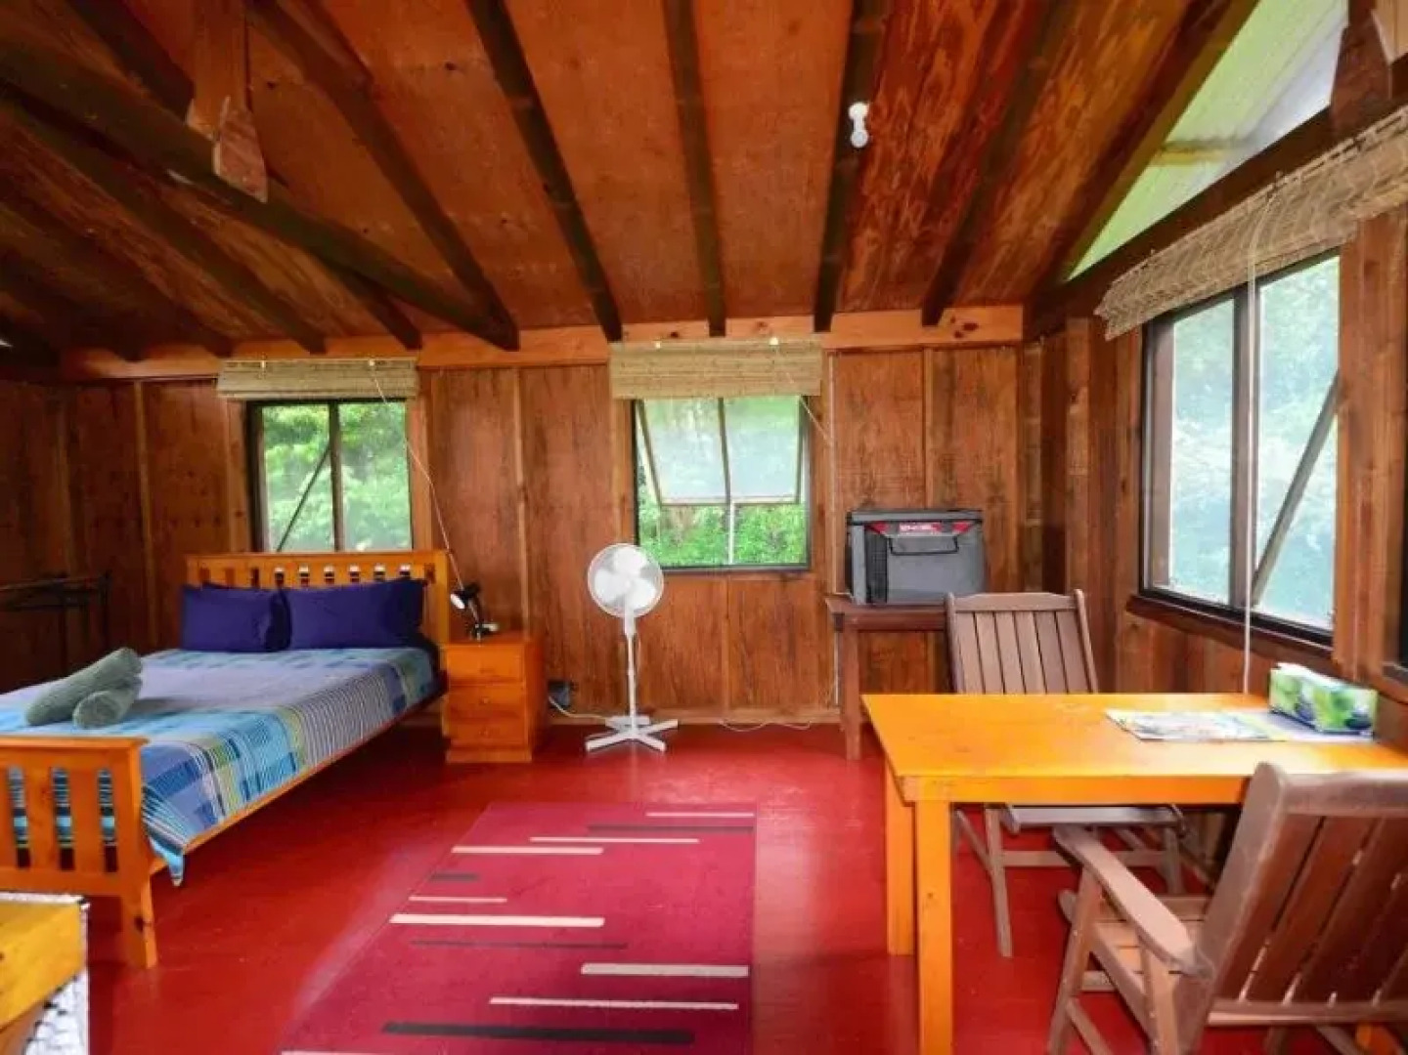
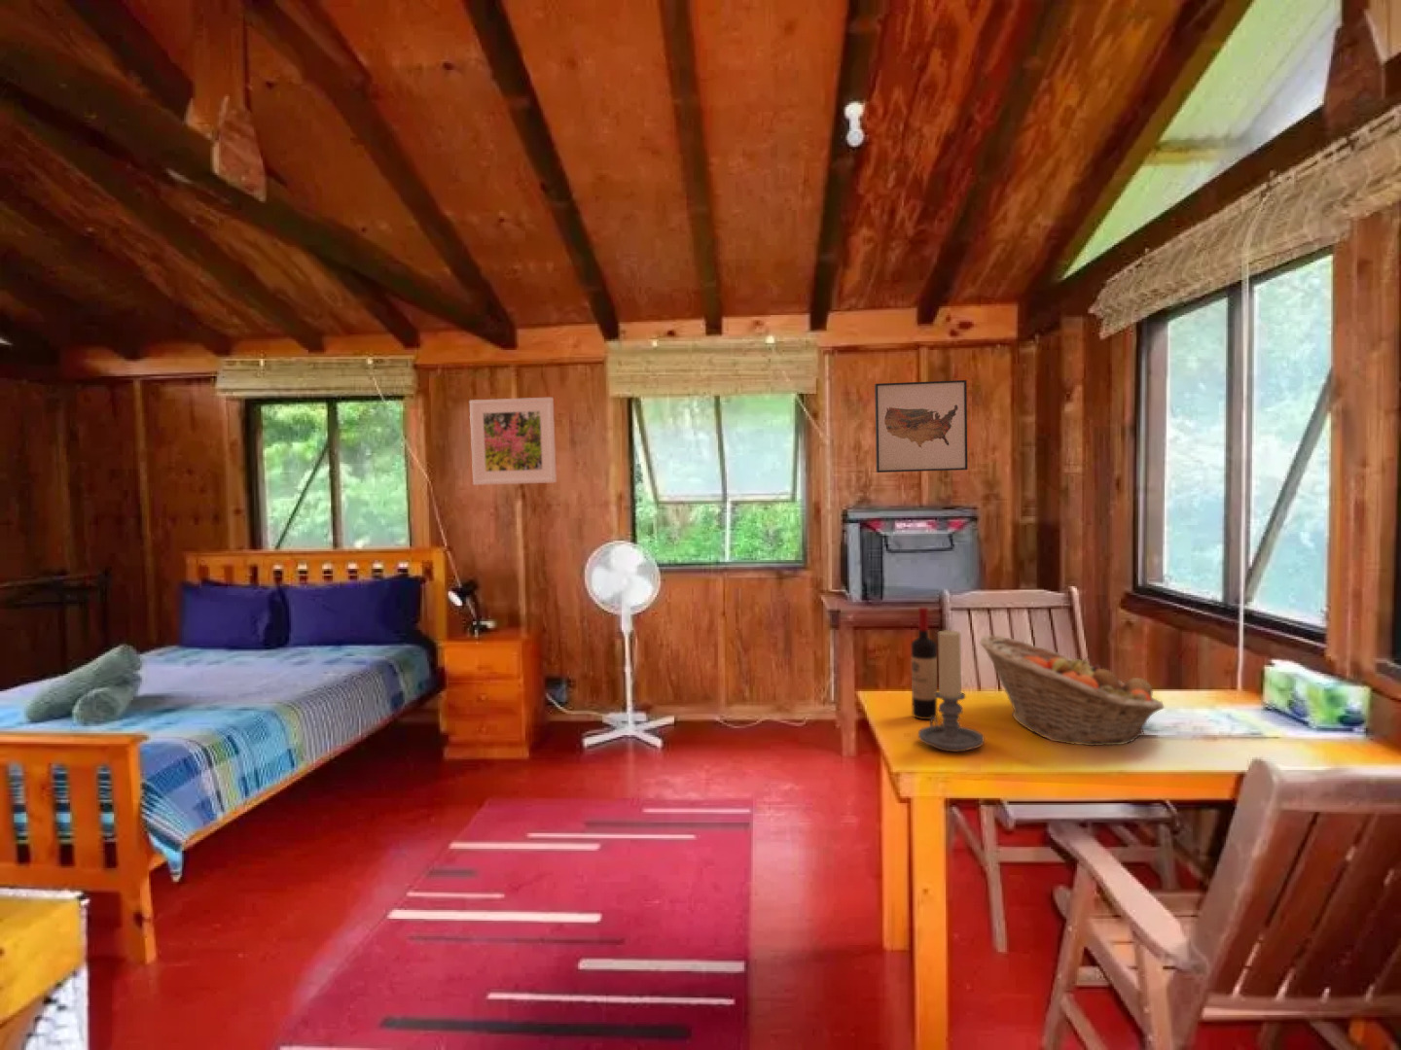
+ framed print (513, 441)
+ candle holder (947, 685)
+ fruit basket (1065, 684)
+ wall art (920, 427)
+ wine bottle (923, 662)
